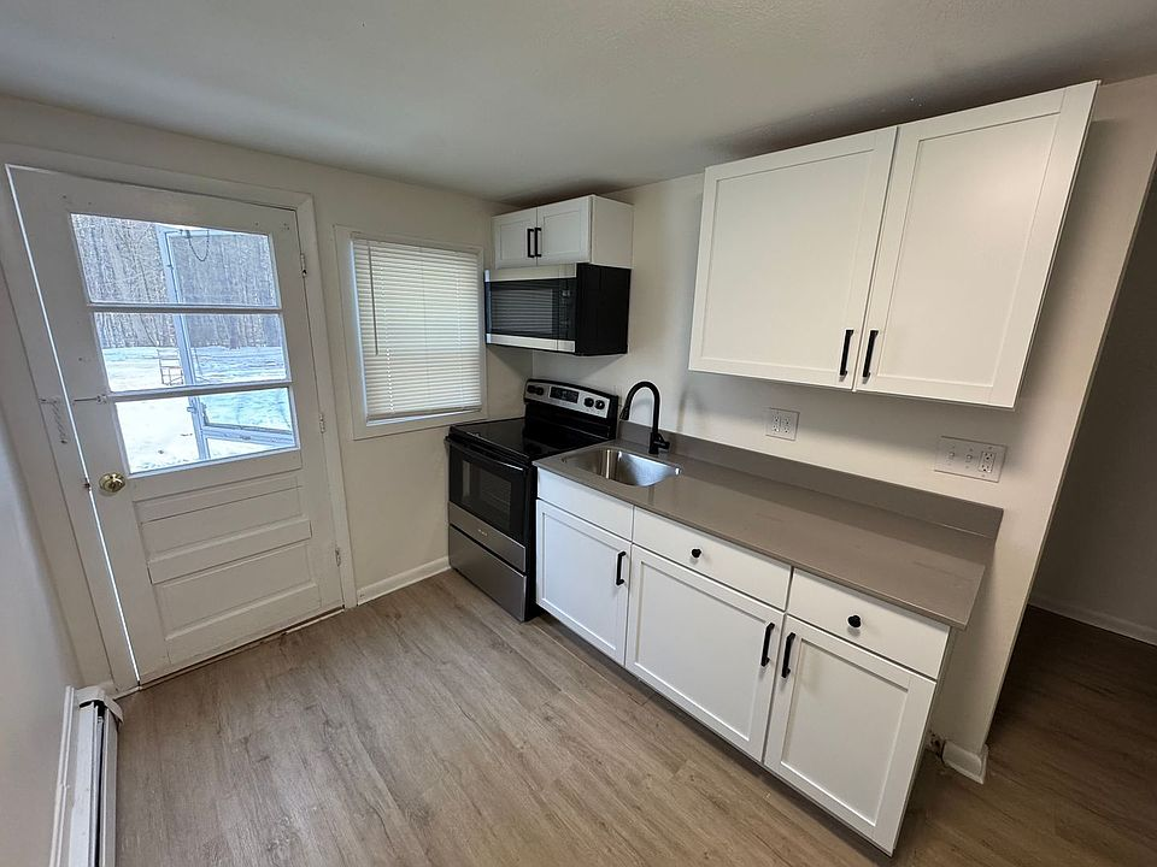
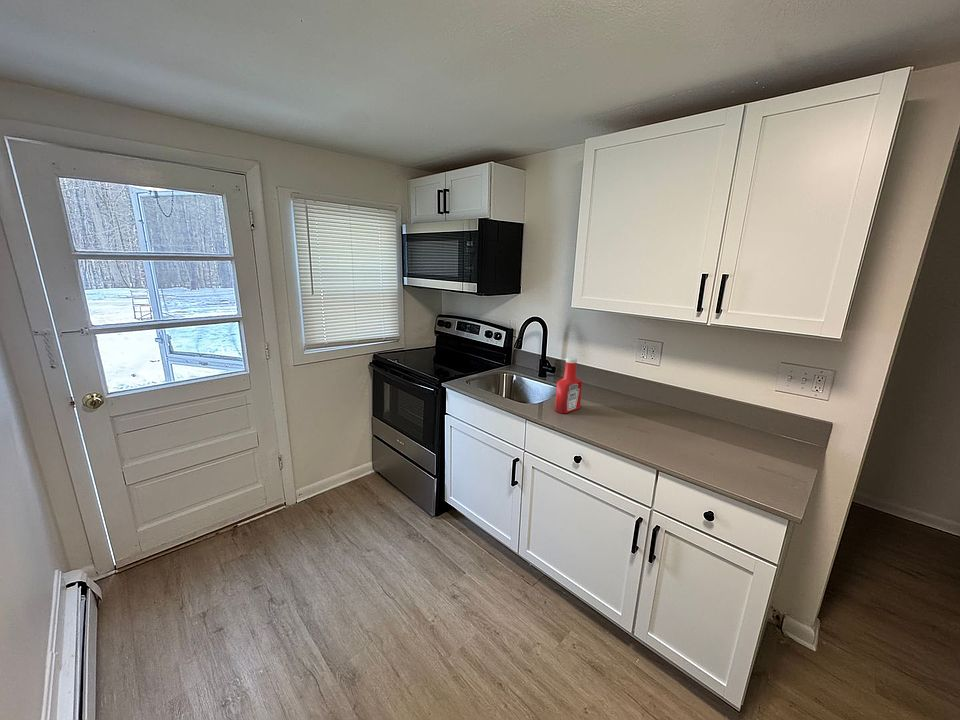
+ soap bottle (569, 384)
